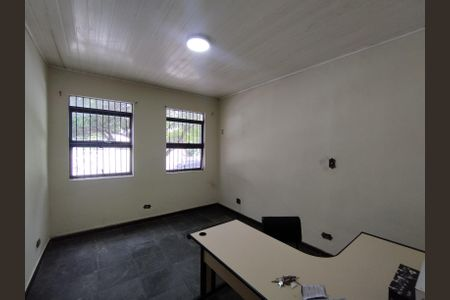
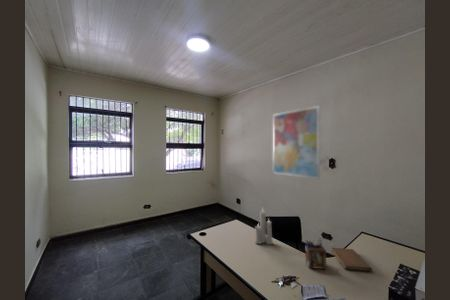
+ notebook (349, 258)
+ candle (263, 224)
+ desk organizer (315, 252)
+ wall art (293, 143)
